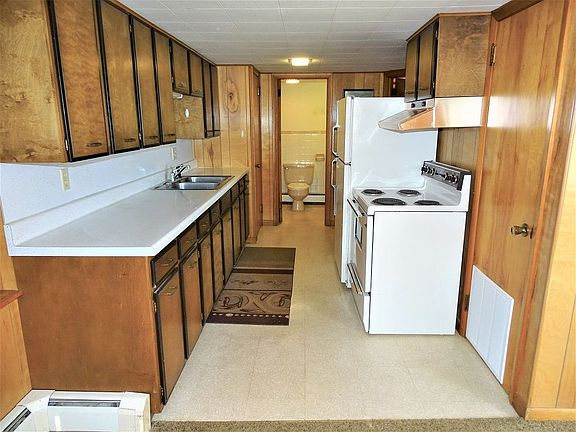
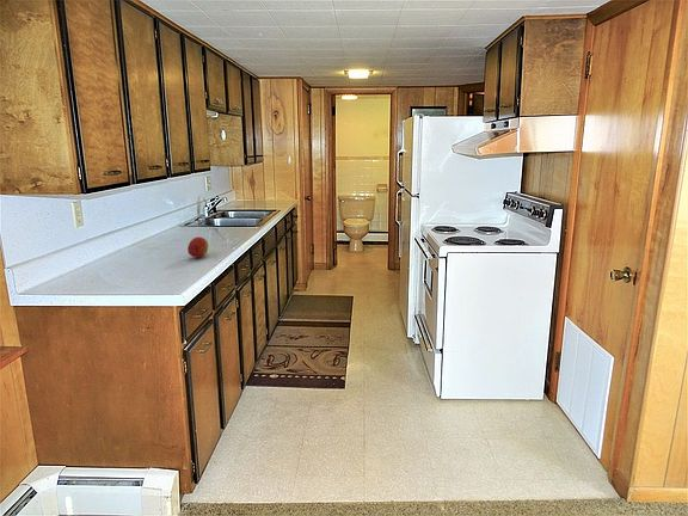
+ fruit (197, 247)
